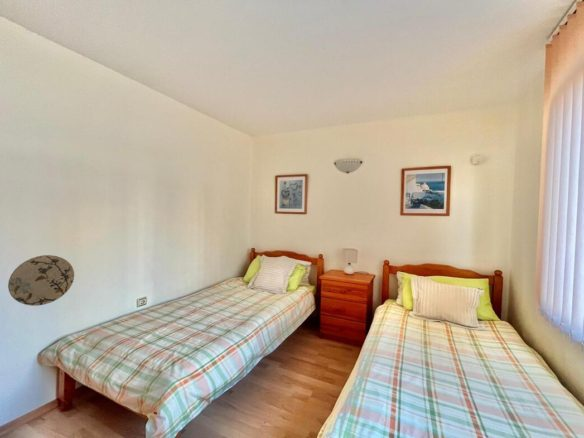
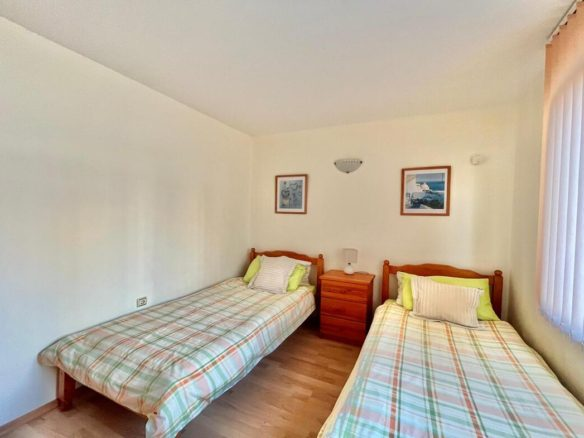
- decorative plate (43, 279)
